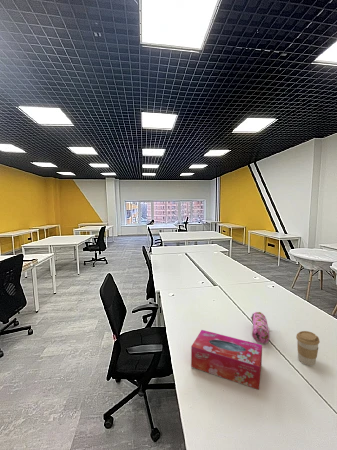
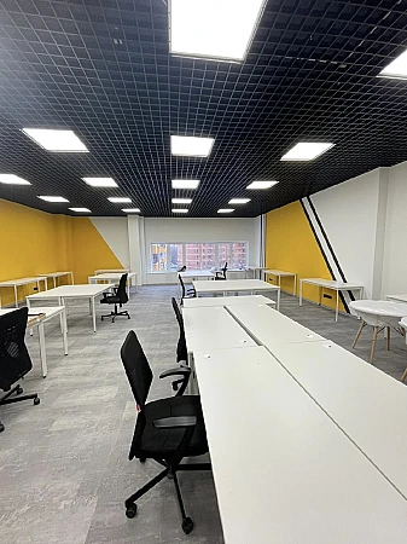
- tissue box (226, 356)
- pencil case (259, 326)
- coffee cup (307, 347)
